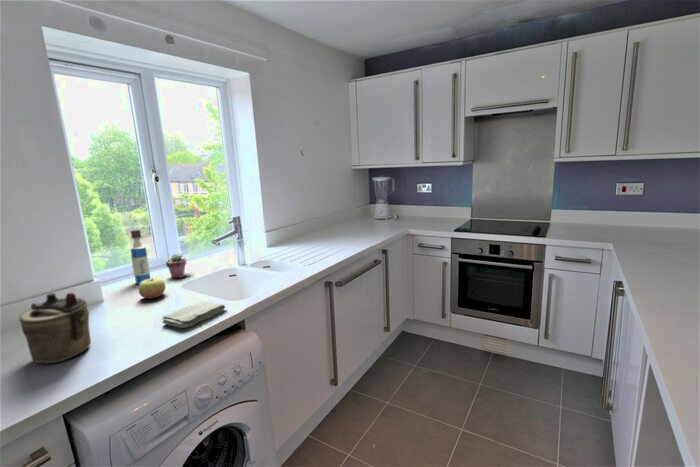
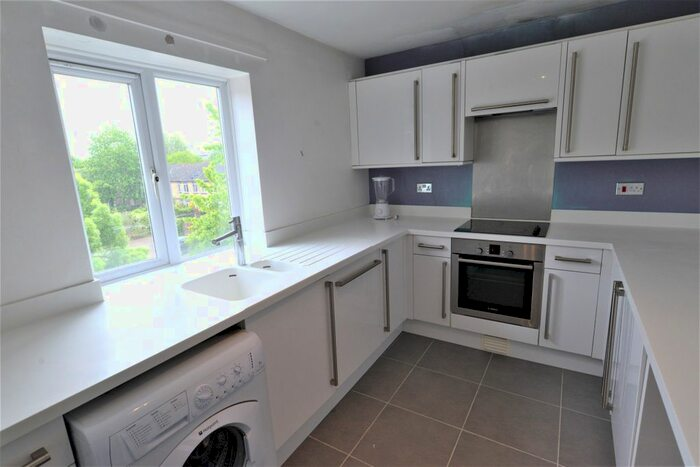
- tequila bottle (139, 256)
- teapot (60, 324)
- washcloth (193, 312)
- potted succulent (176, 264)
- apple (152, 287)
